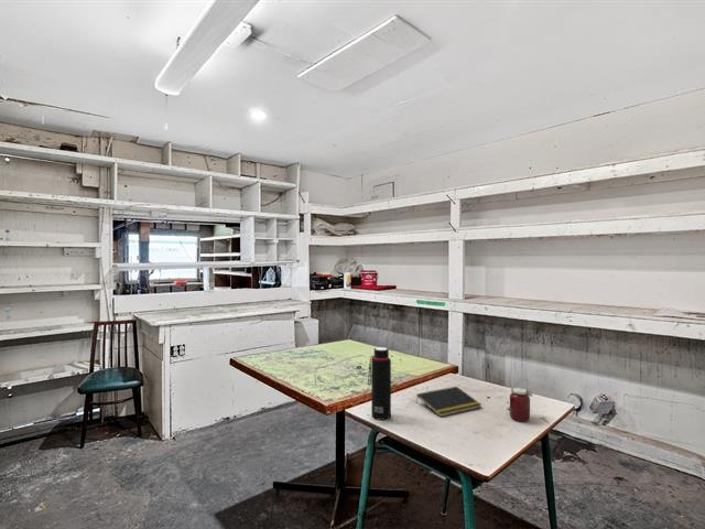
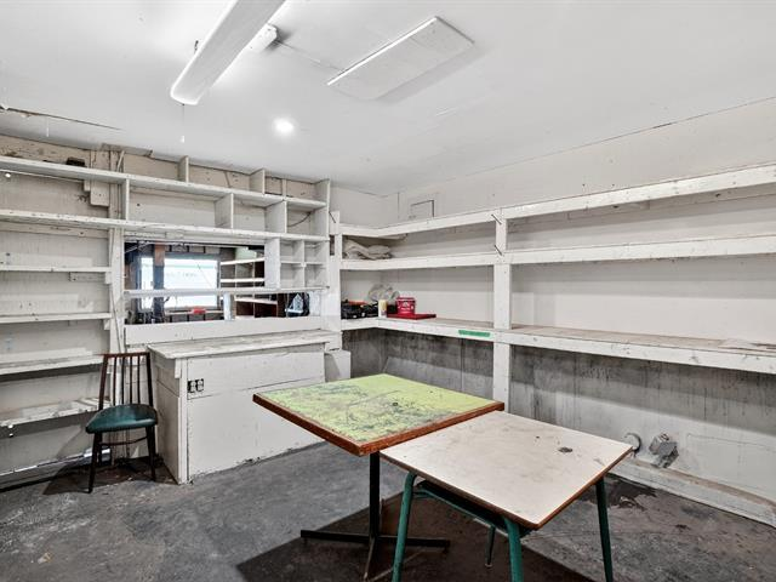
- water bottle (379, 381)
- notepad (448, 400)
- jar (520, 402)
